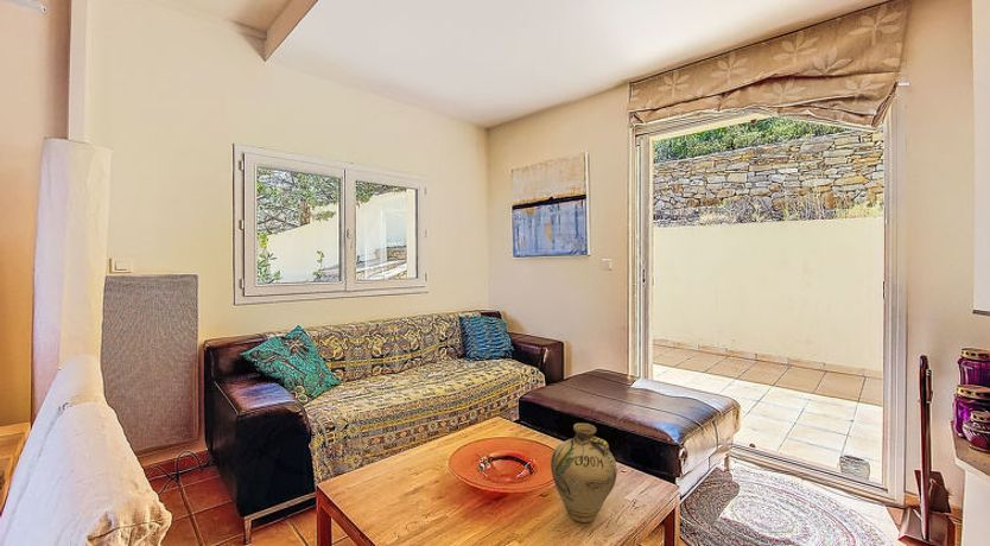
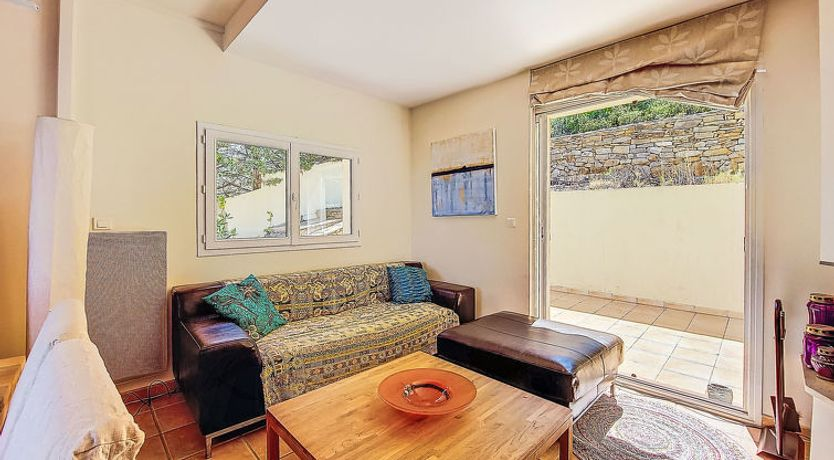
- jug (583, 470)
